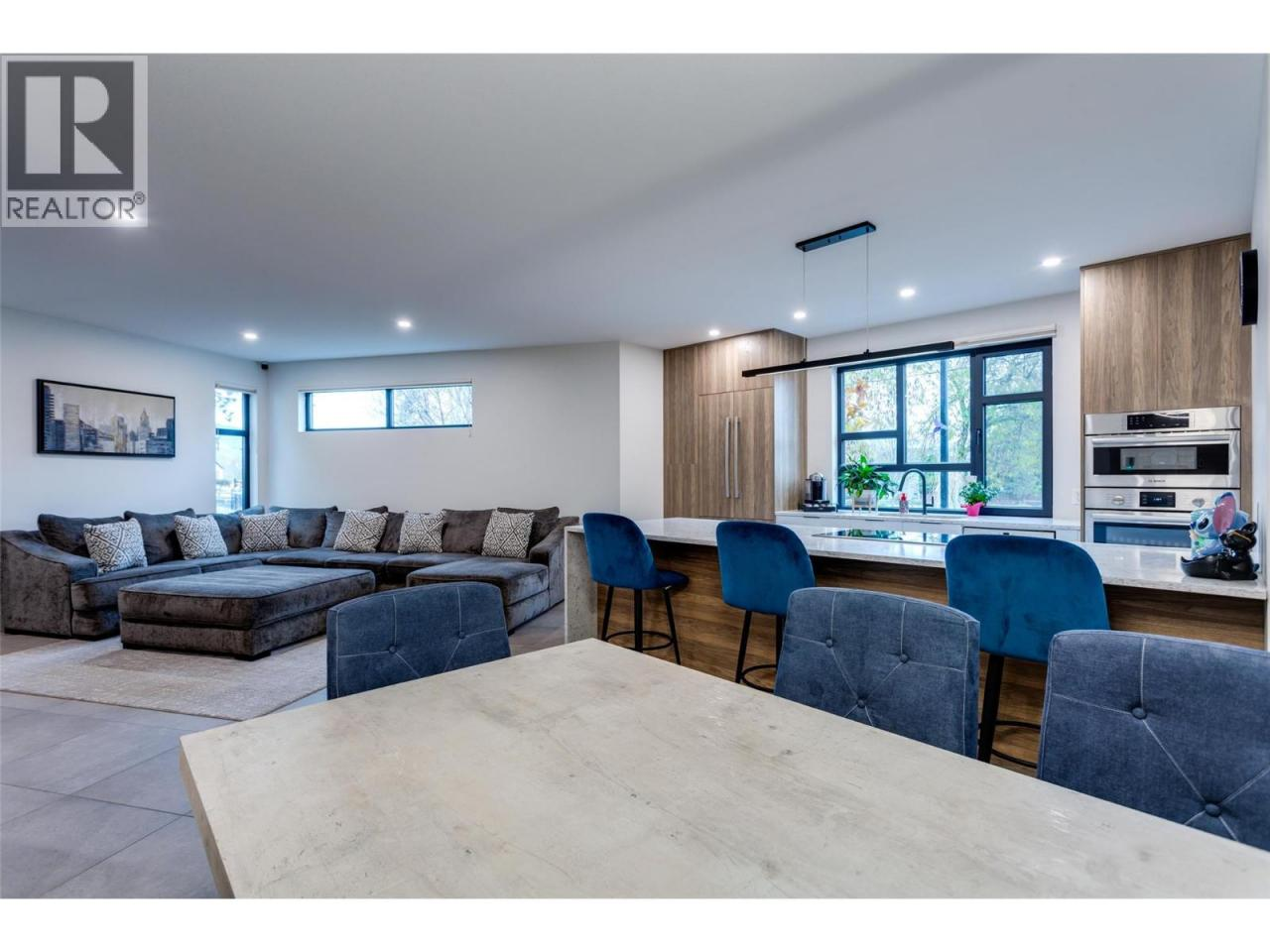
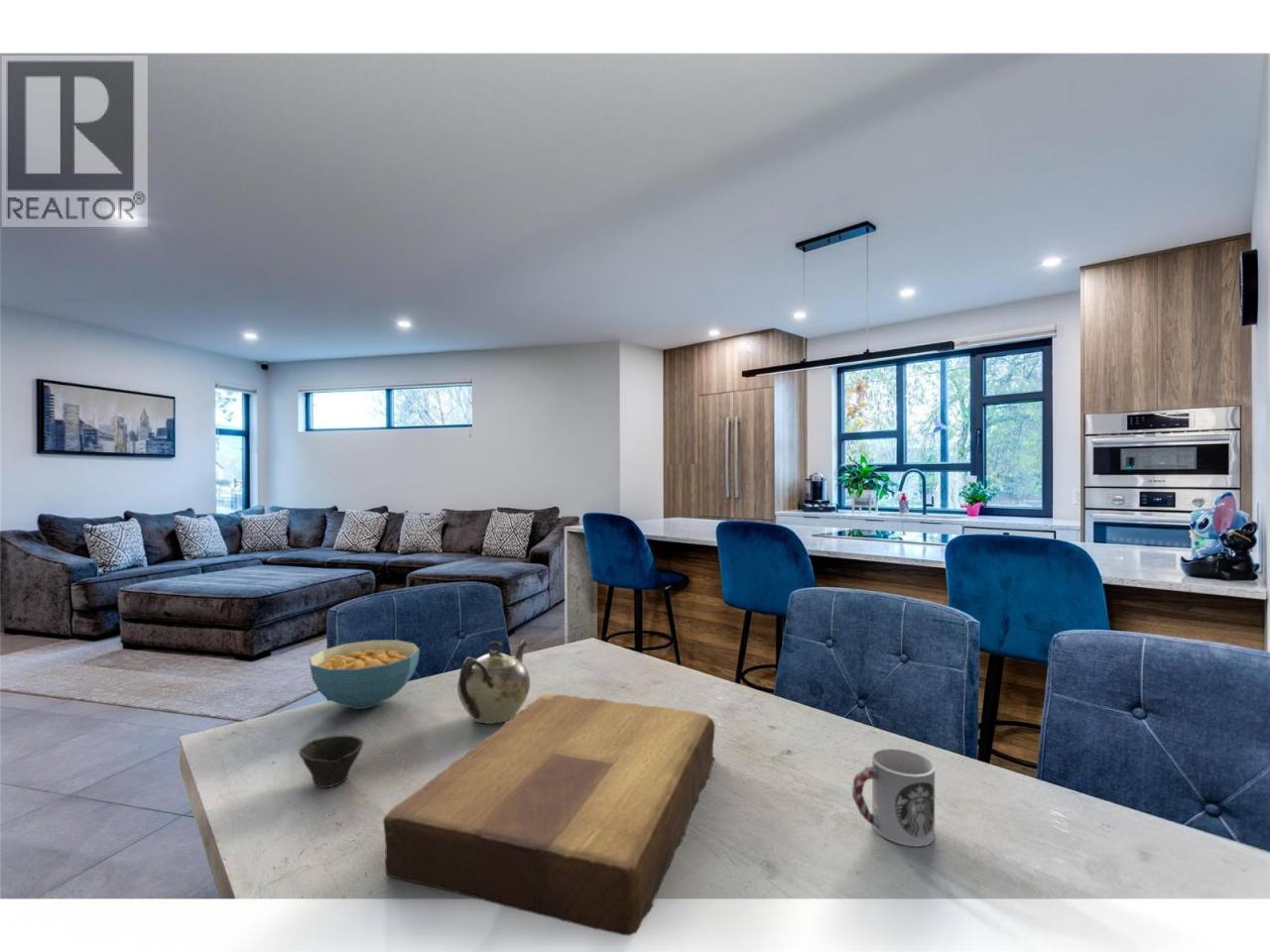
+ cutting board (577, 778)
+ cereal bowl (365, 678)
+ teapot (497, 676)
+ cup (329, 761)
+ cup (891, 796)
